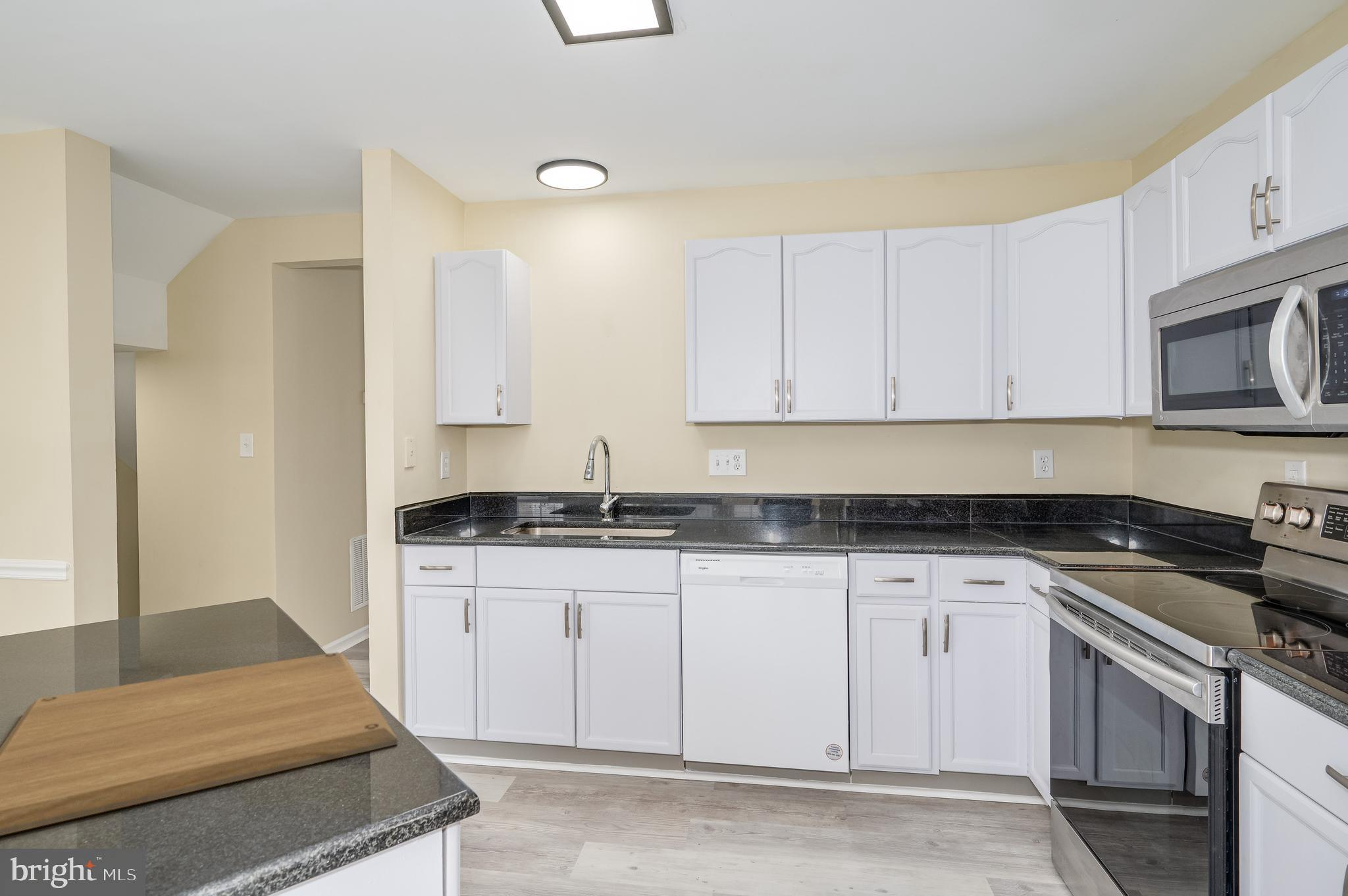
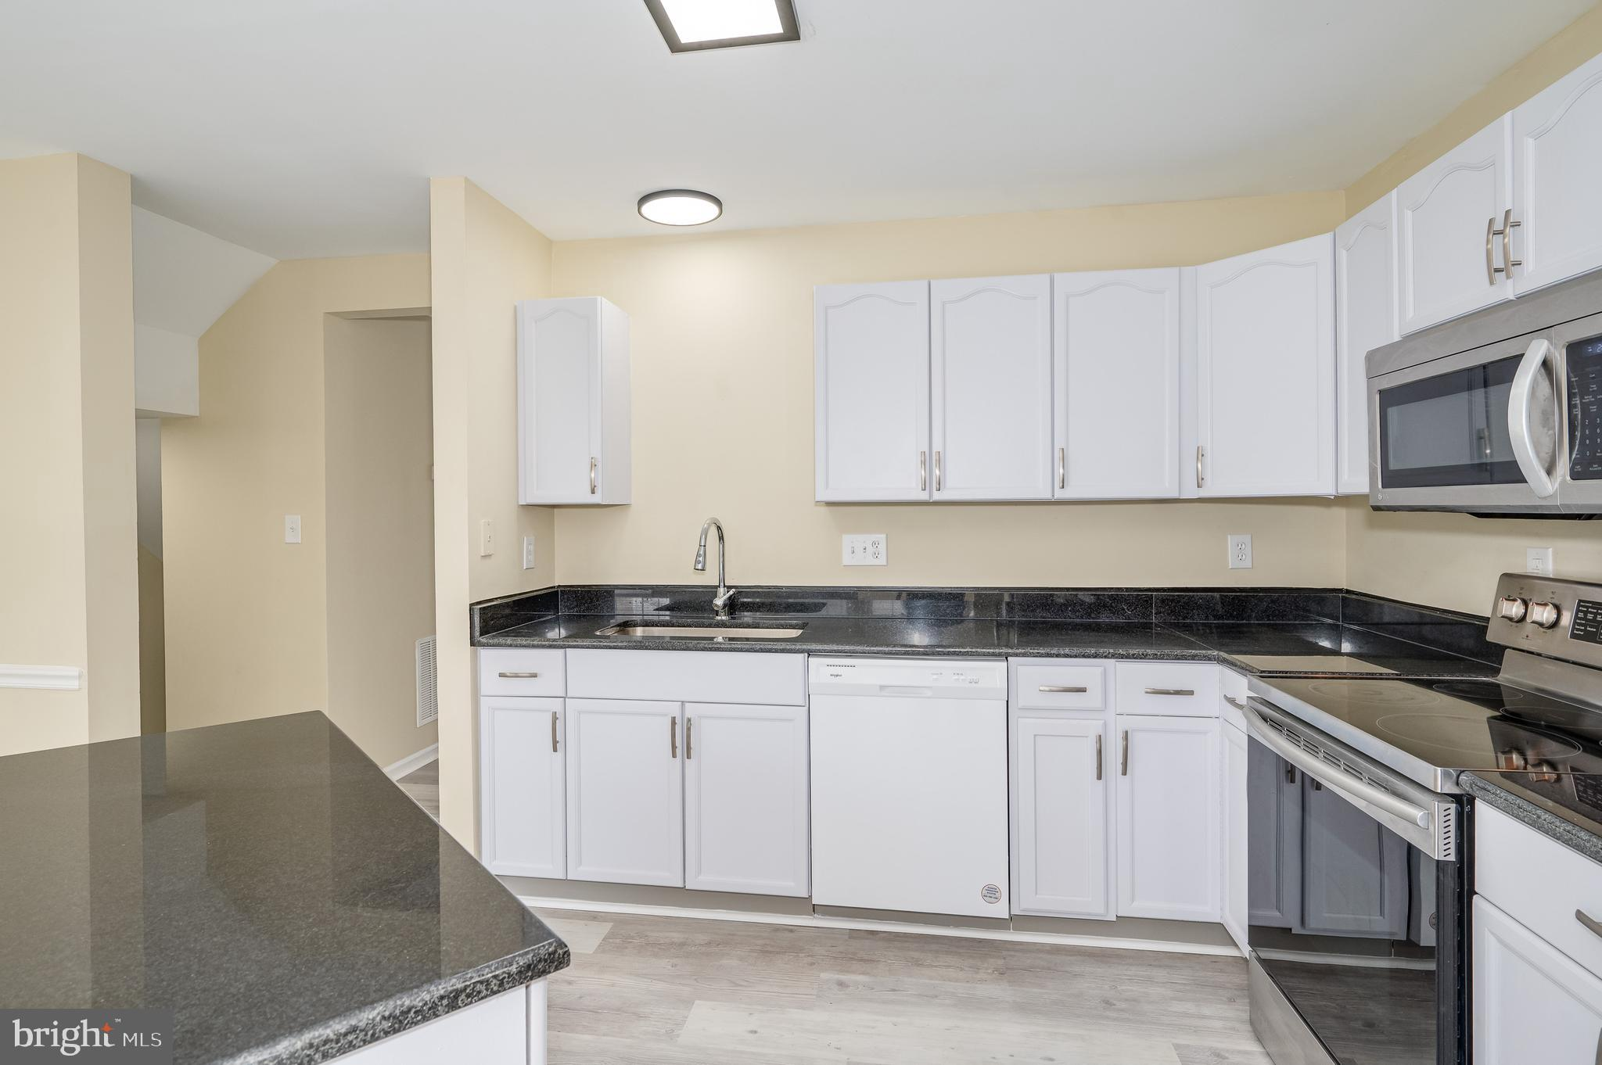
- chopping board (201, 719)
